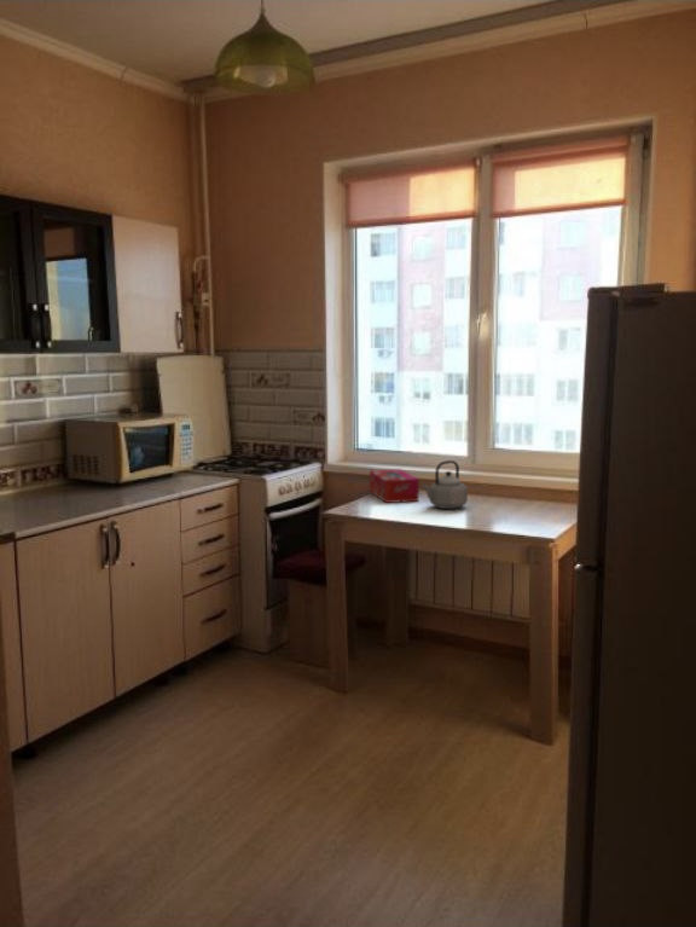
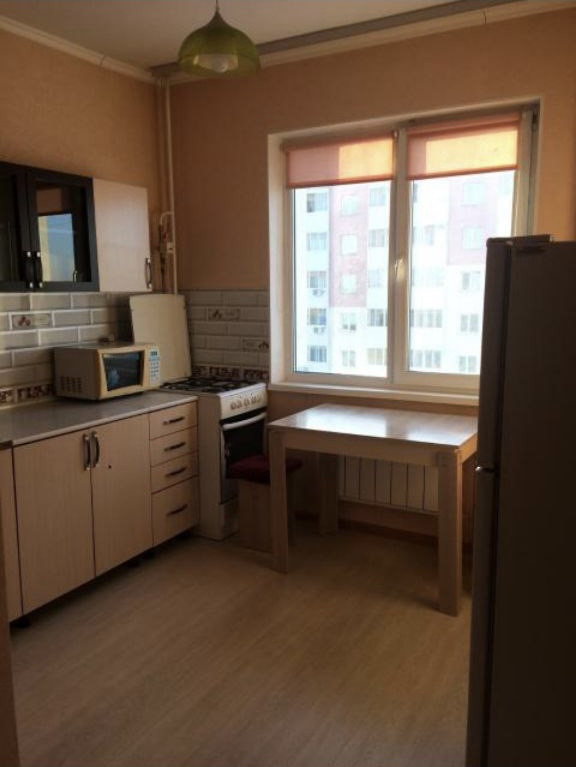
- teapot (443, 485)
- tissue box (393, 485)
